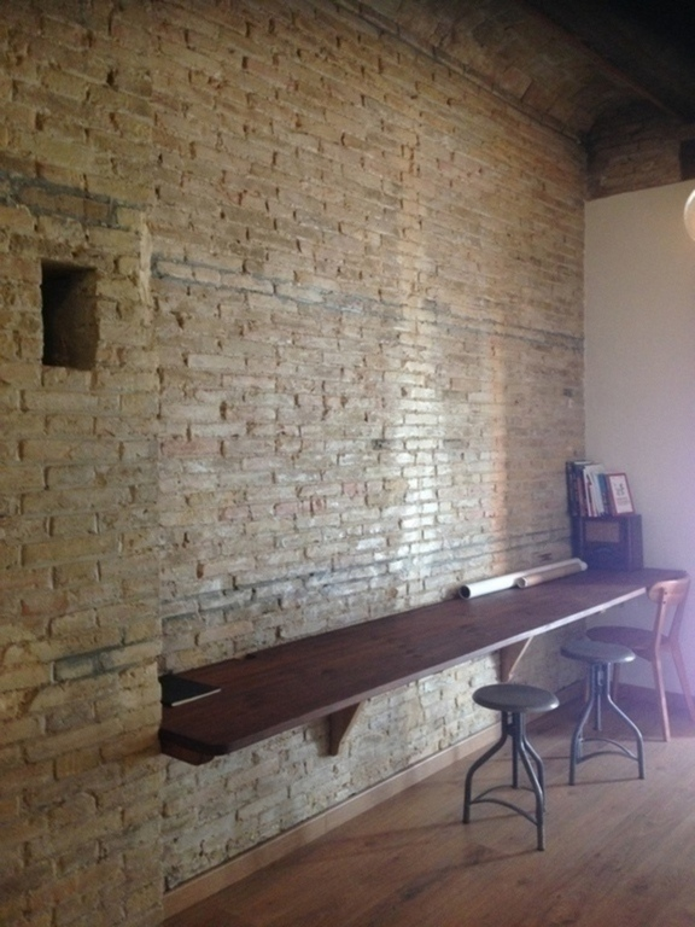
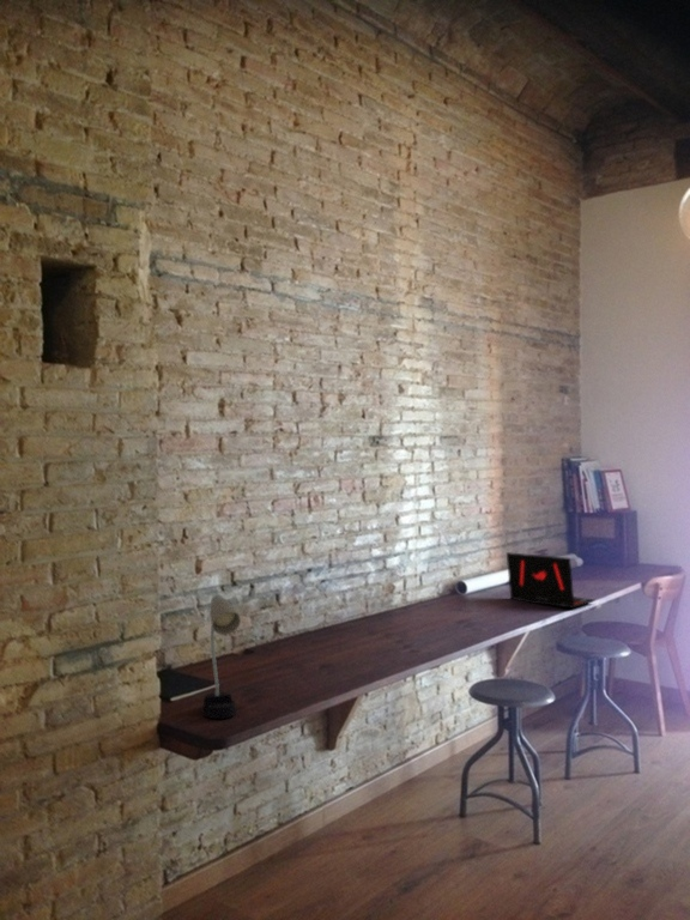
+ laptop (550, 576)
+ desk lamp (214, 654)
